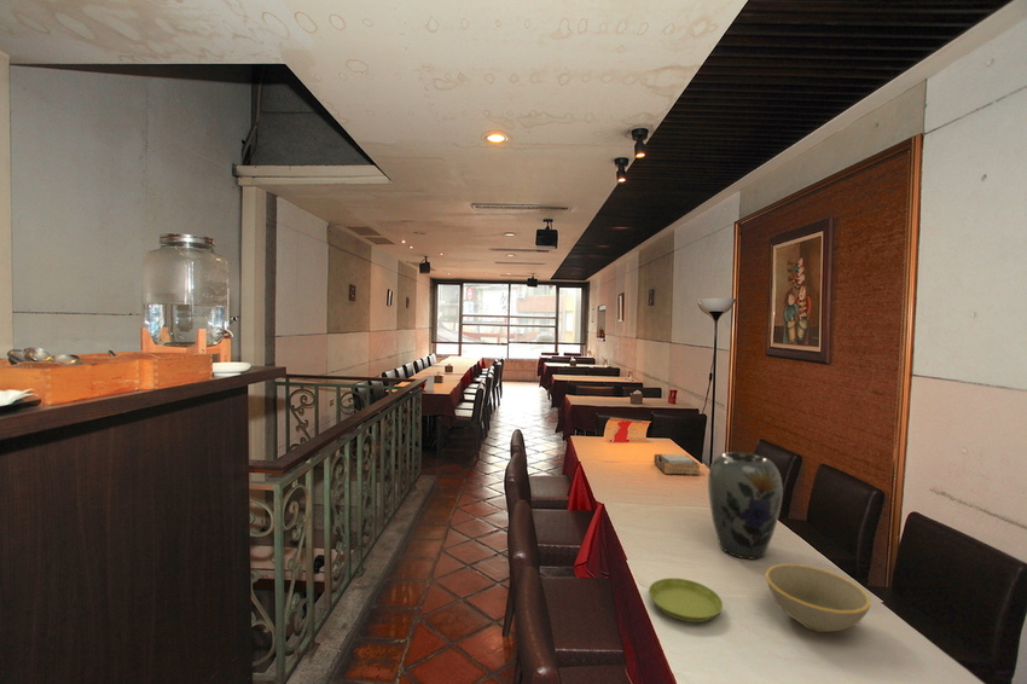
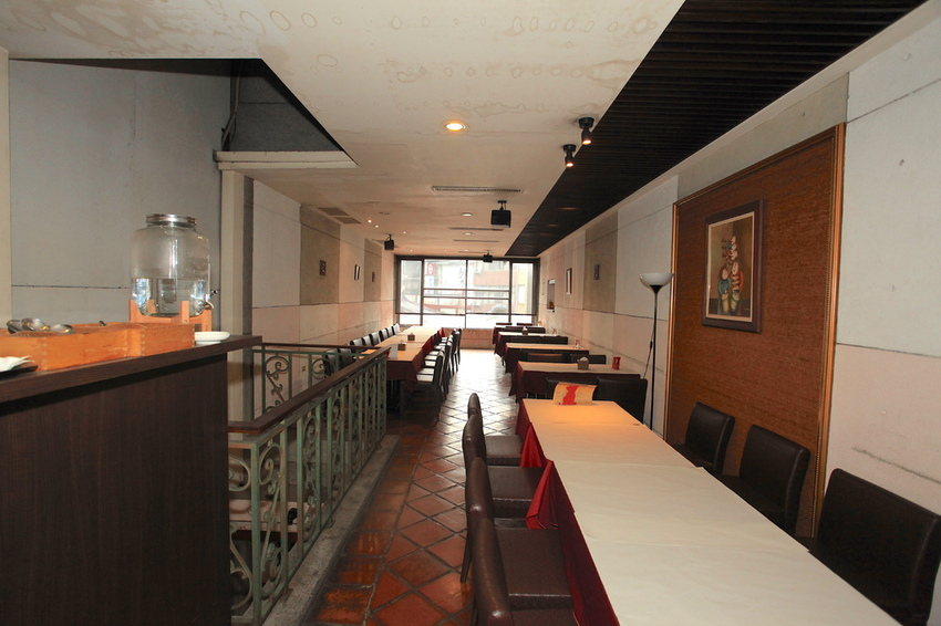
- napkin holder (675, 462)
- saucer (684, 601)
- bowl (814, 604)
- vase (743, 503)
